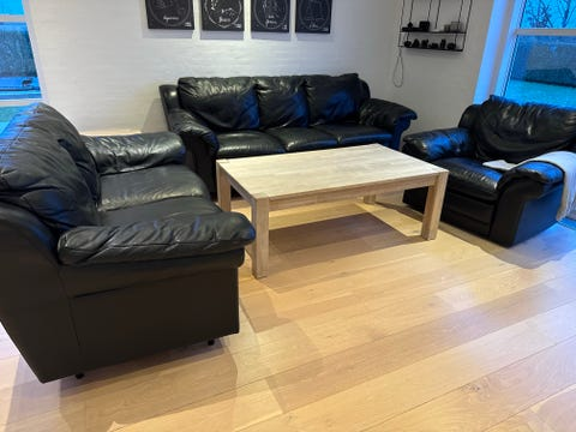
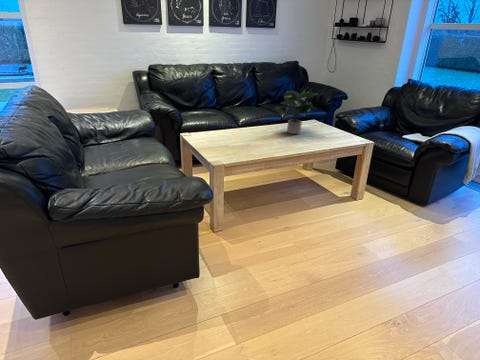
+ potted plant (295, 112)
